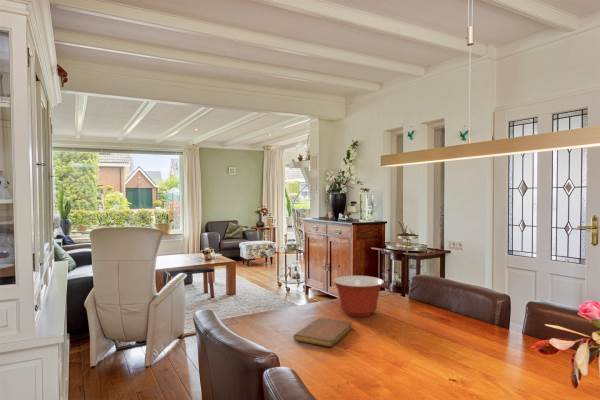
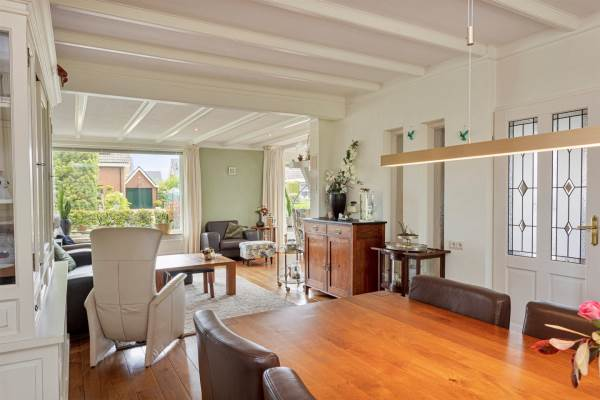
- notebook (324, 330)
- mixing bowl (358, 296)
